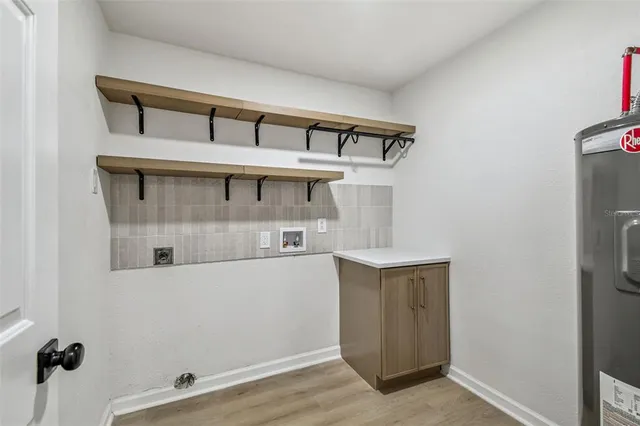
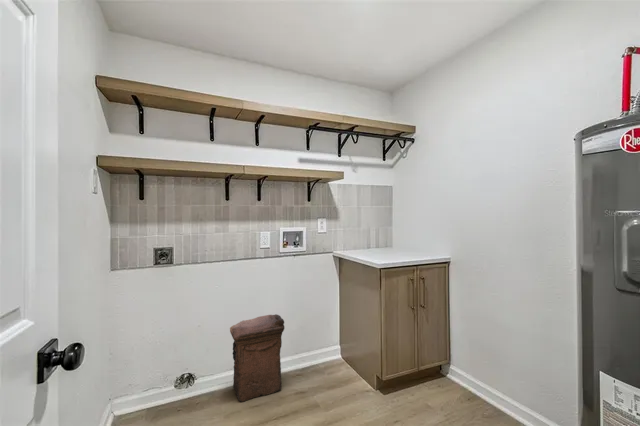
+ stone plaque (256, 352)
